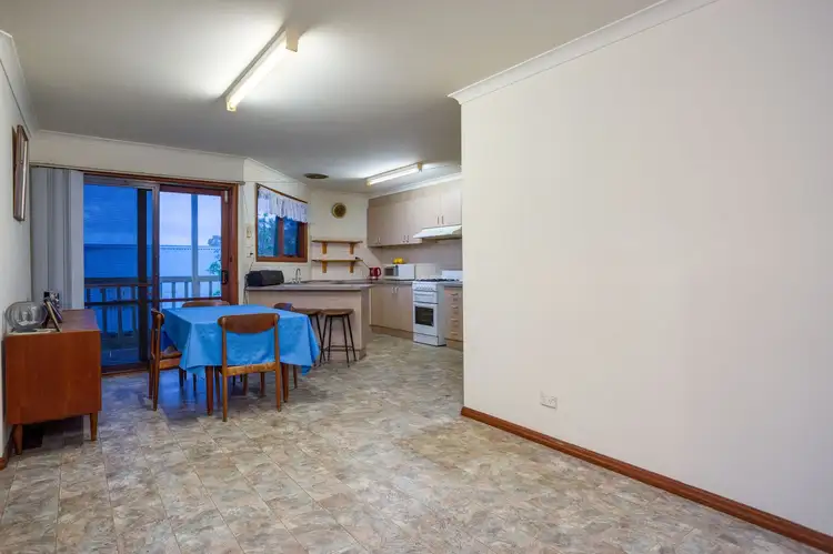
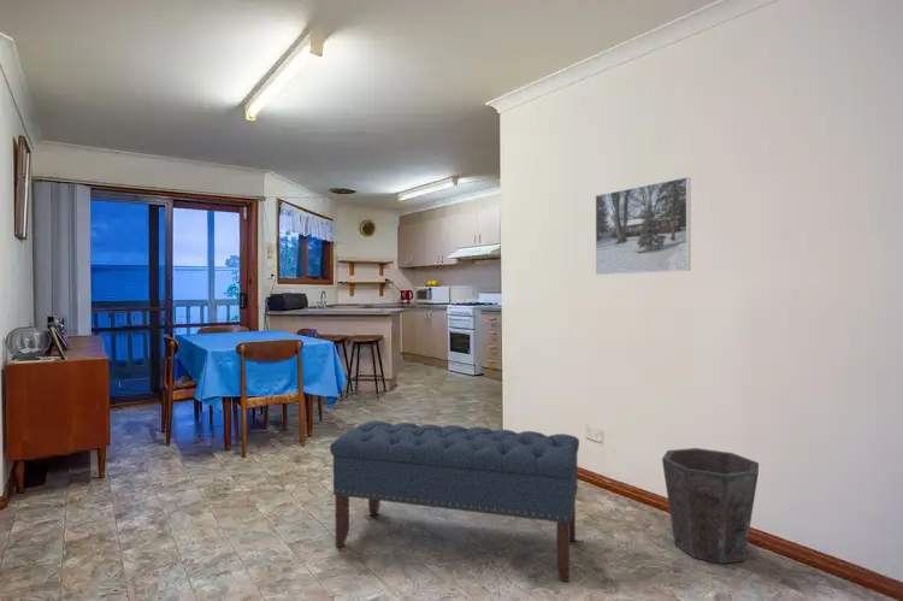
+ bench (456, 487)
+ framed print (638, 229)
+ waste bin (709, 503)
